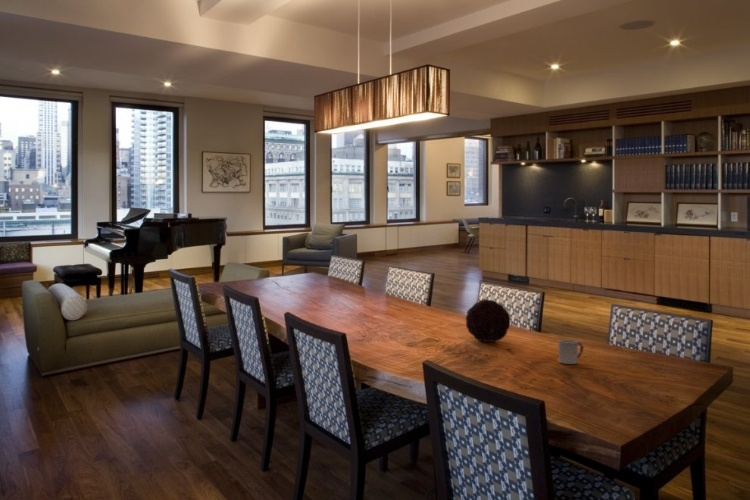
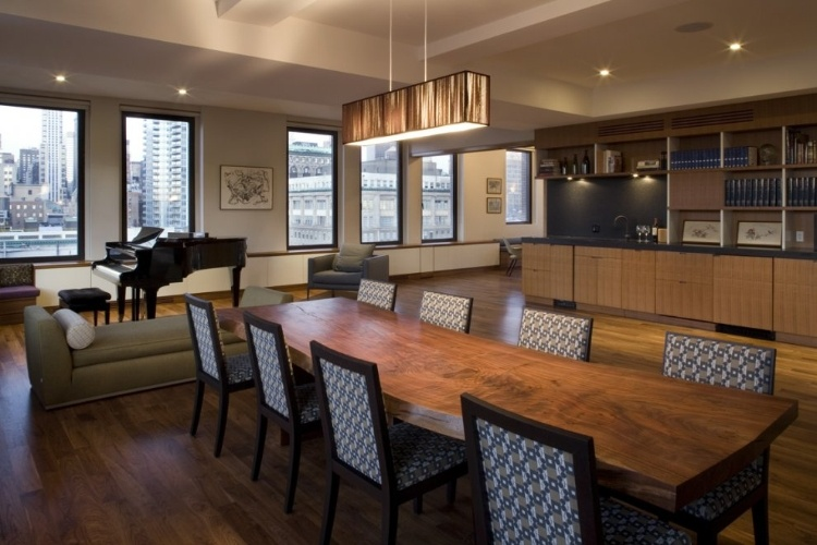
- cup (571, 351)
- decorative orb (487, 320)
